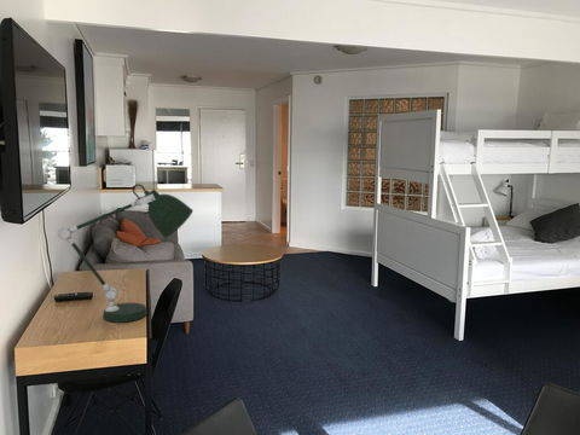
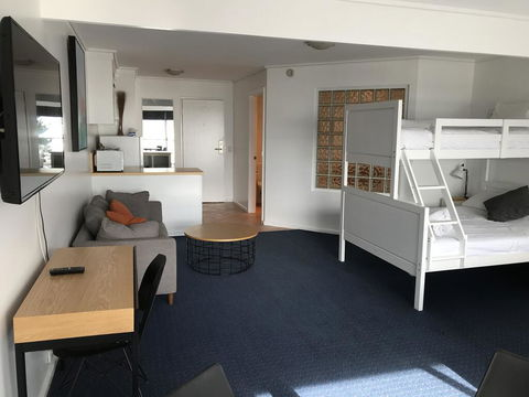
- desk lamp (156, 227)
